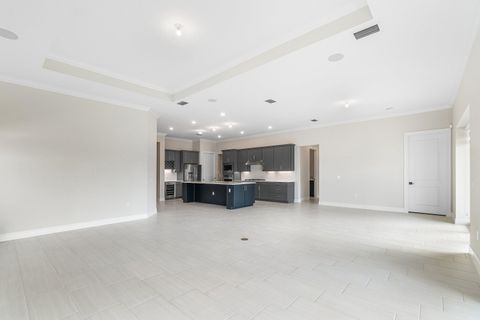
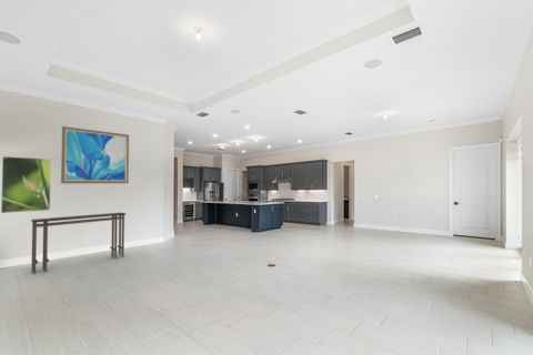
+ console table (82, 222)
+ wall art (98, 156)
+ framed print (27, 184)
